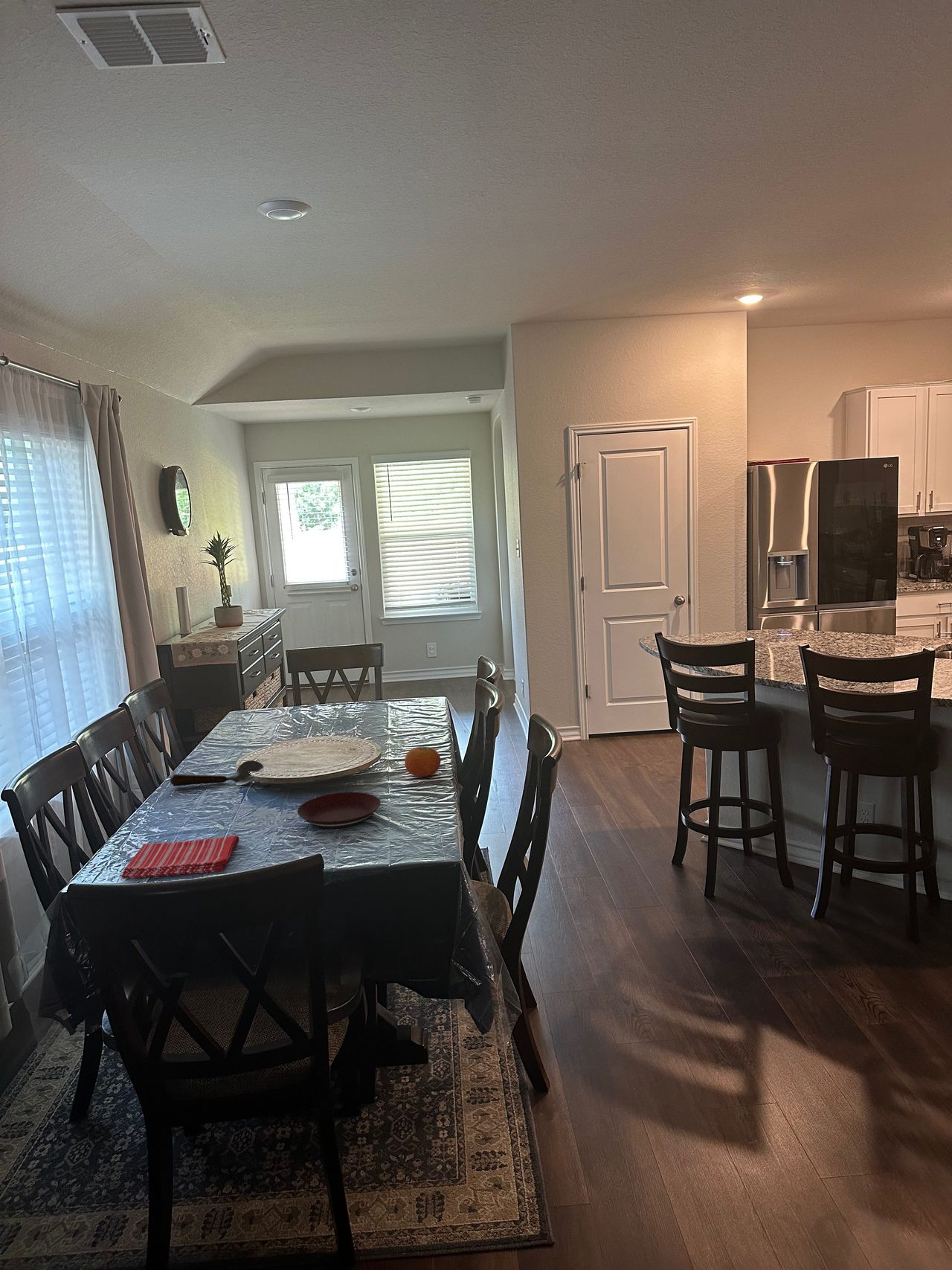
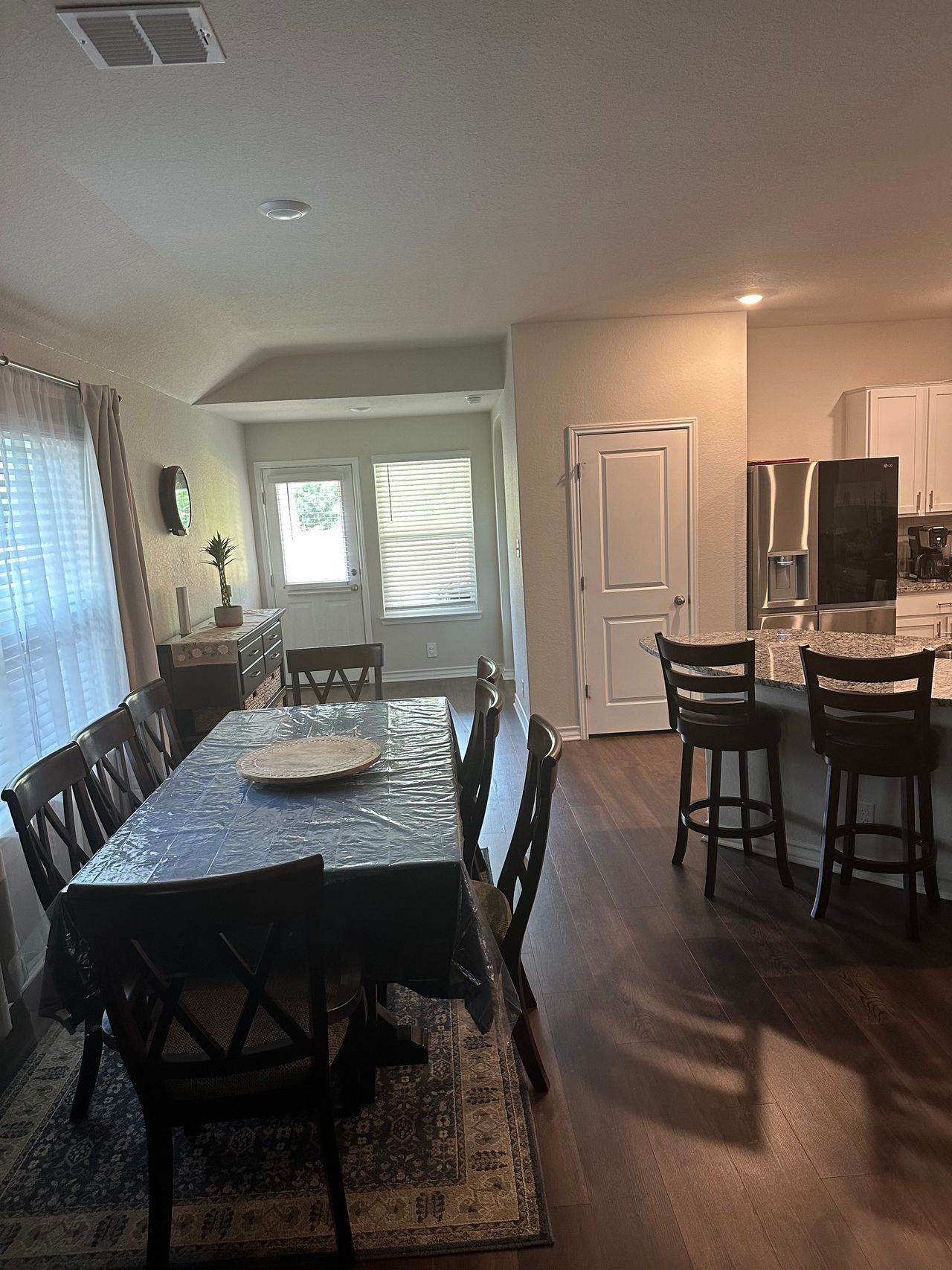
- fruit (422, 761)
- plate (339, 811)
- spoon (217, 775)
- dish towel (183, 855)
